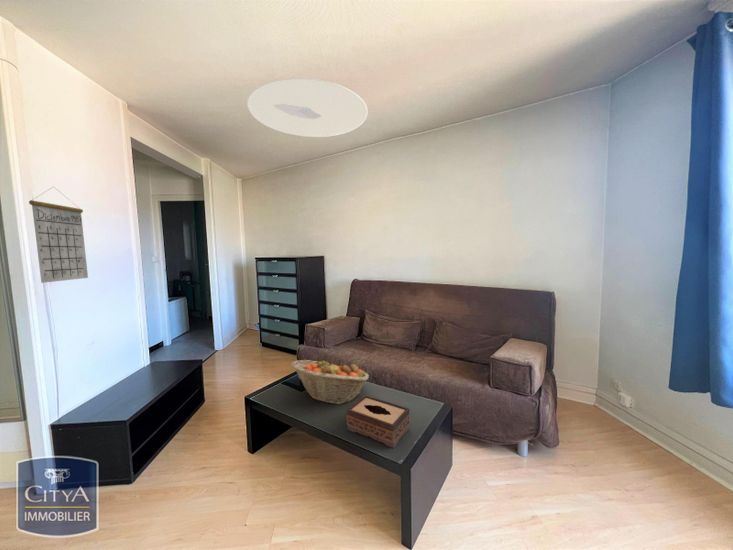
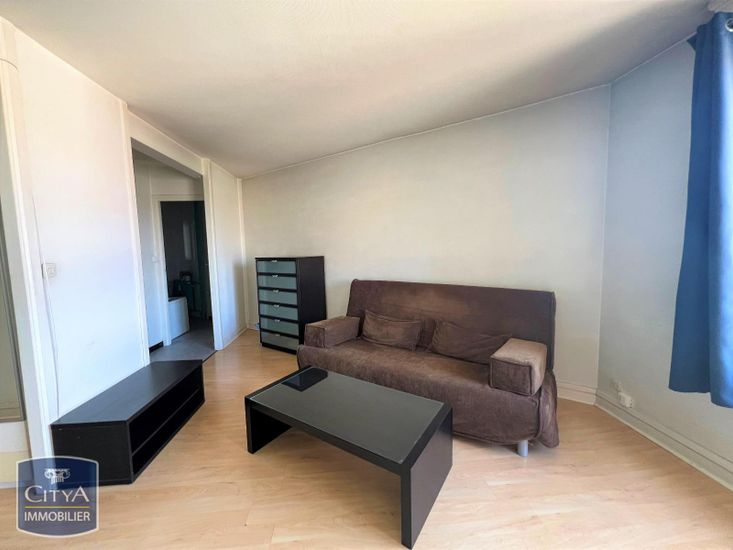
- calendar (61, 234)
- fruit basket (329, 375)
- tissue box (378, 419)
- ceiling light (309, 107)
